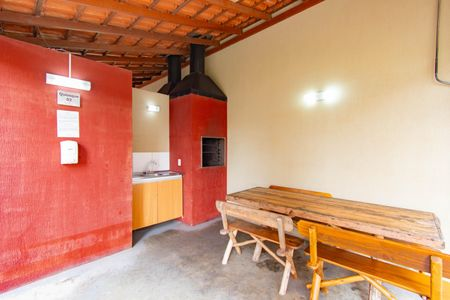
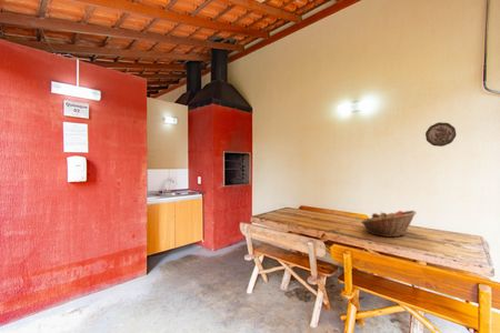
+ fruit basket (388, 221)
+ decorative plate (440, 134)
